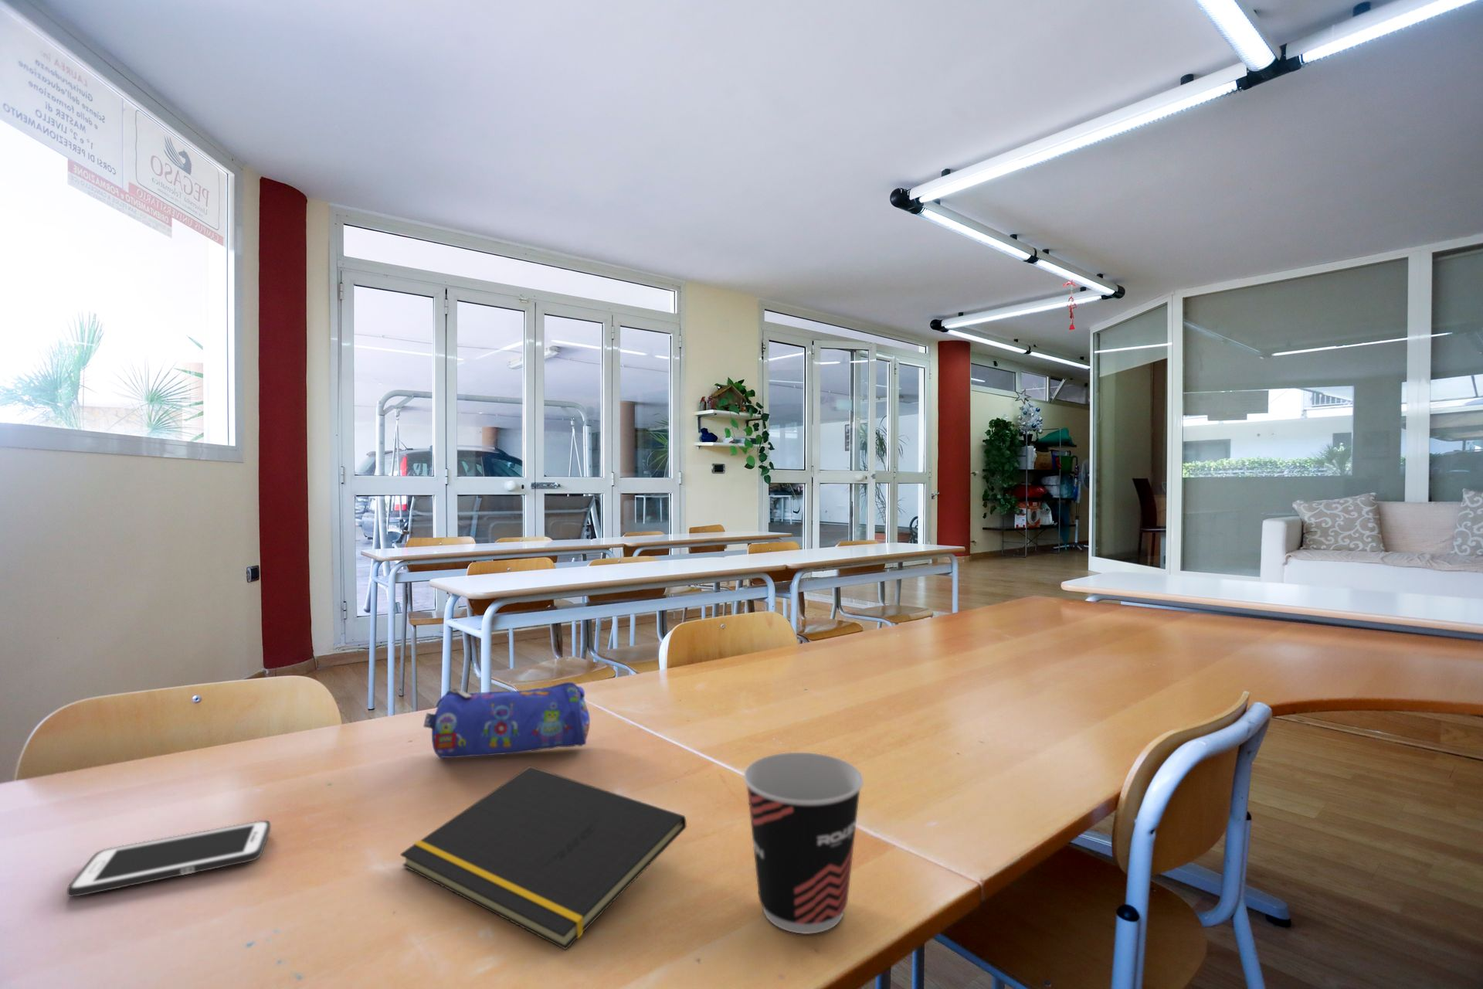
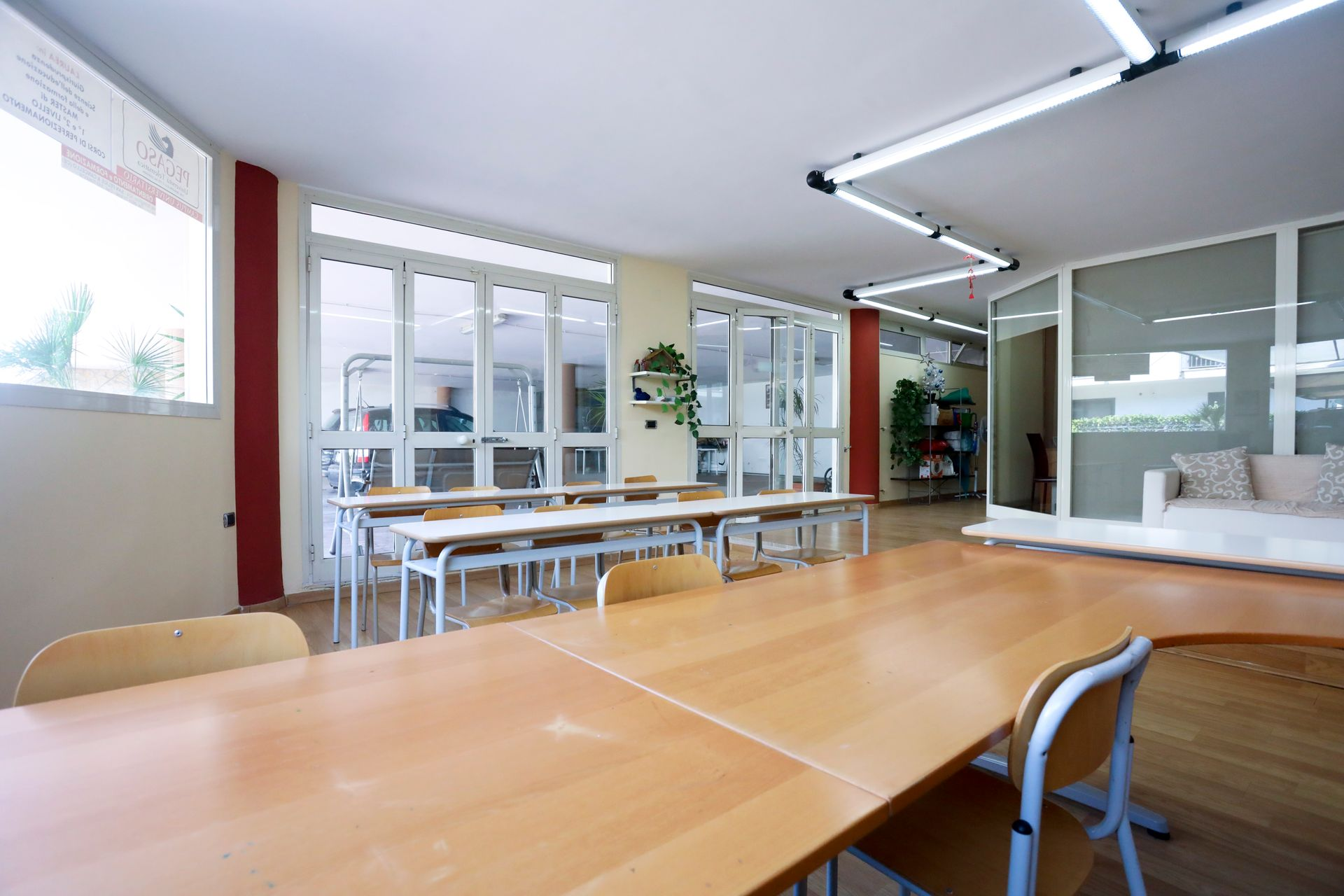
- cup (802, 841)
- pencil case (511, 717)
- notepad (544, 841)
- cell phone (178, 855)
